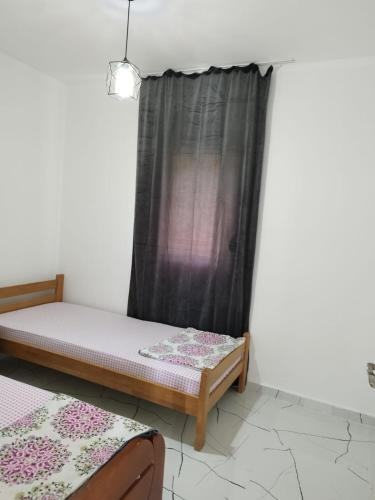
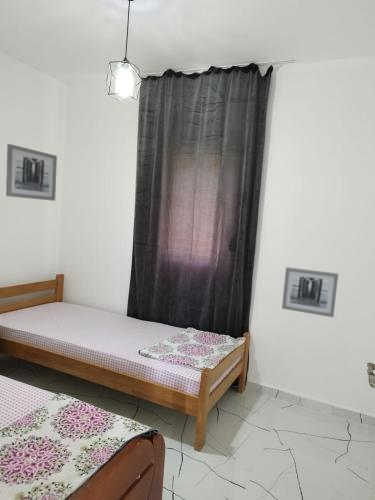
+ wall art (309, 291)
+ wall art (33, 174)
